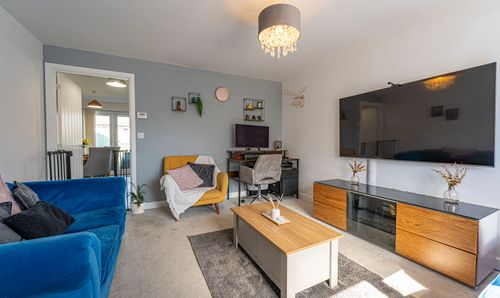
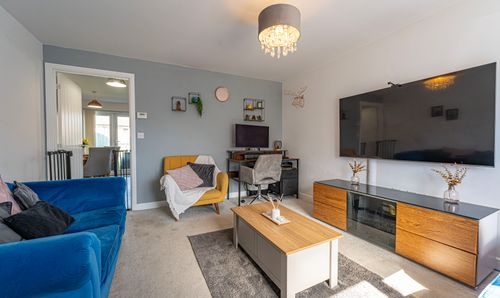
- house plant (136, 197)
